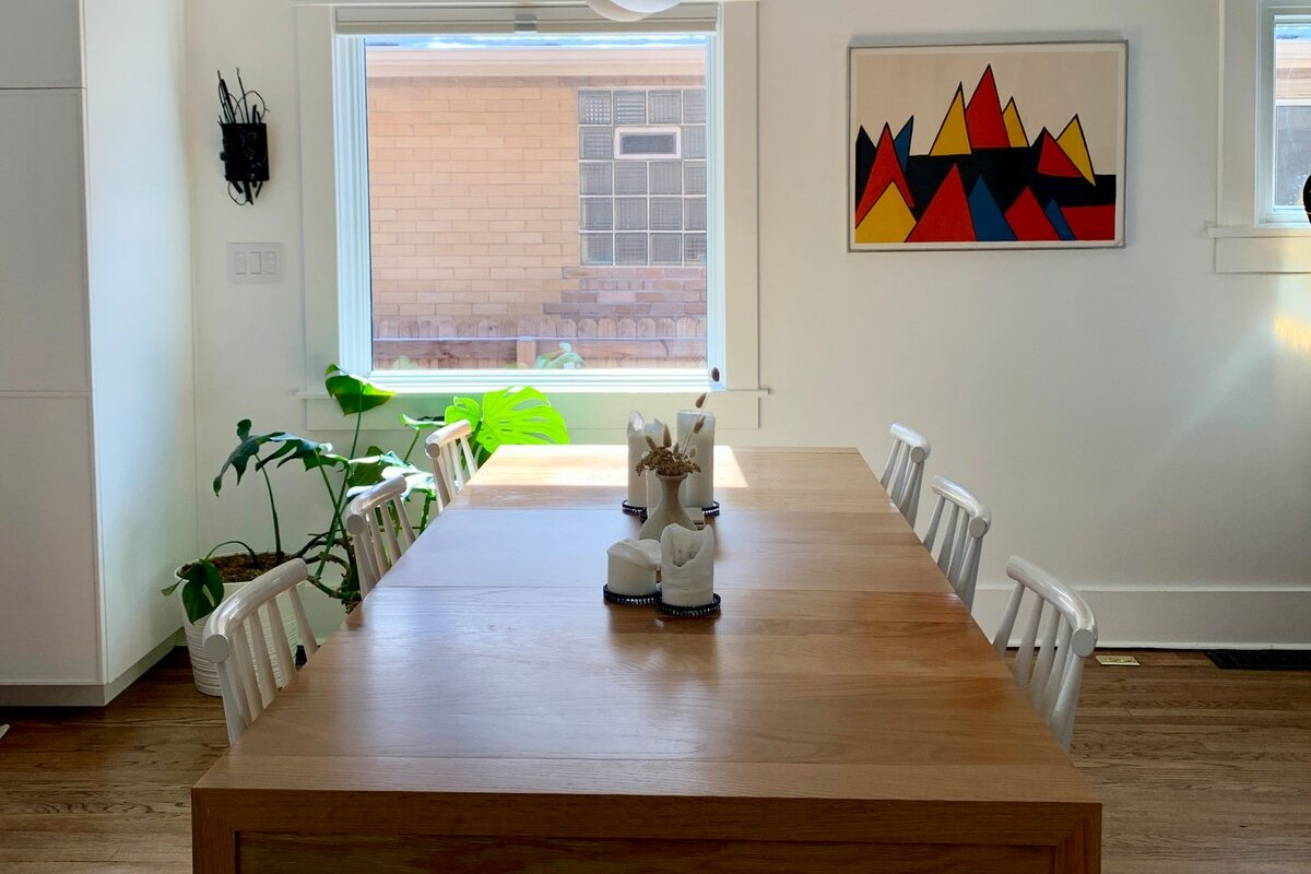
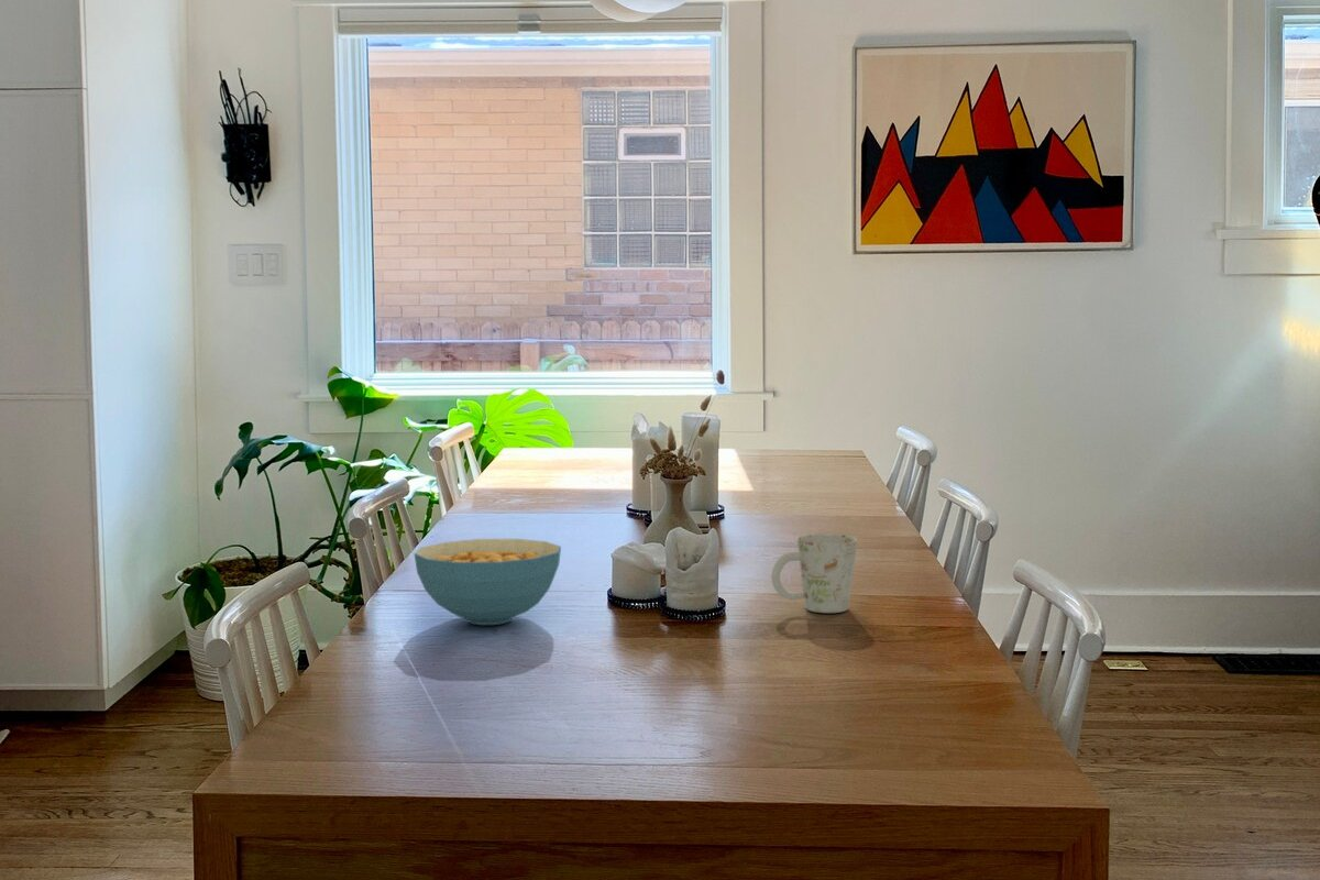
+ cereal bowl (488, 584)
+ mug (813, 574)
